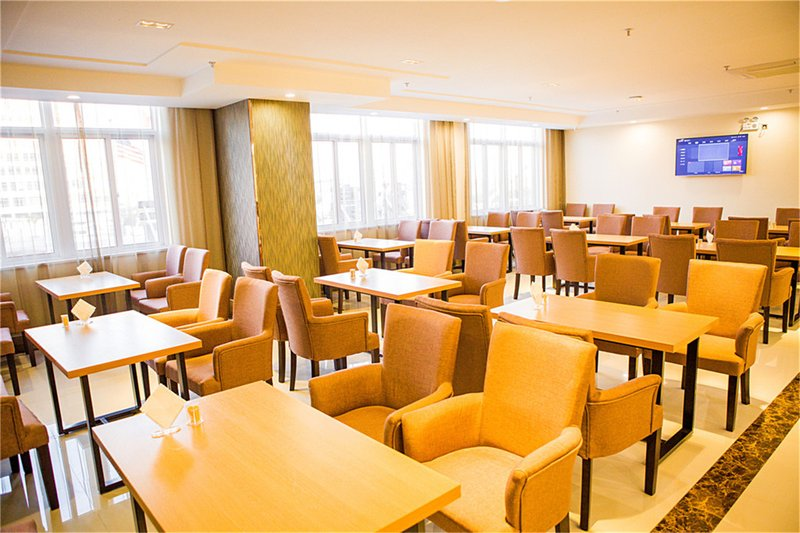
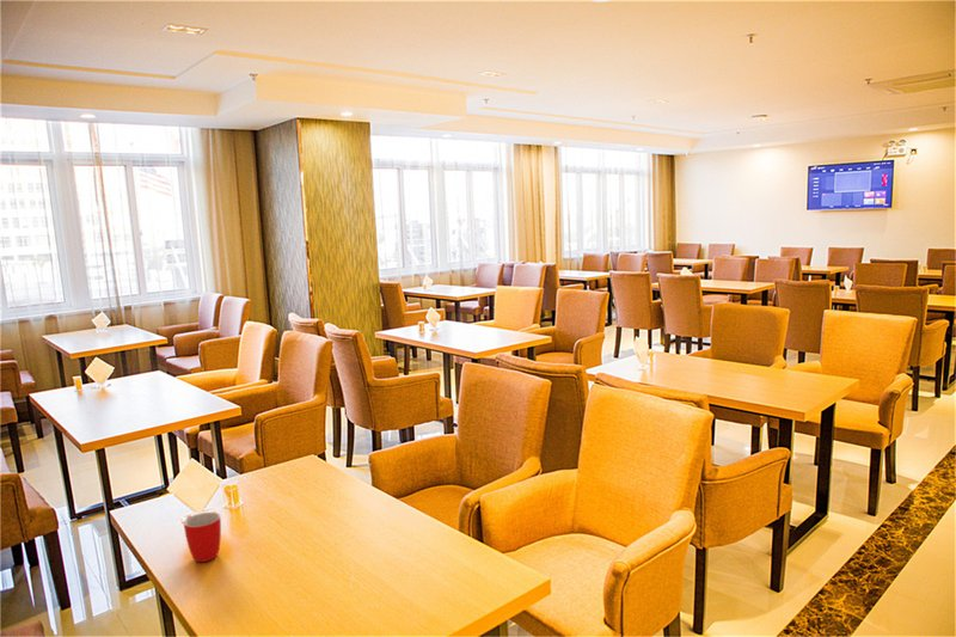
+ mug (200, 535)
